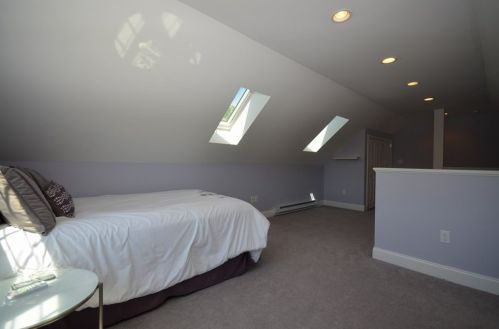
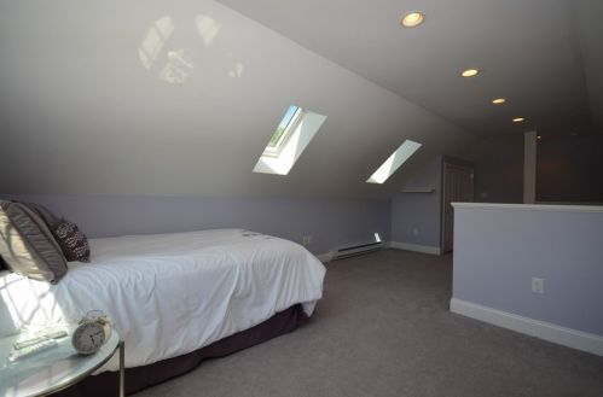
+ alarm clock (92, 331)
